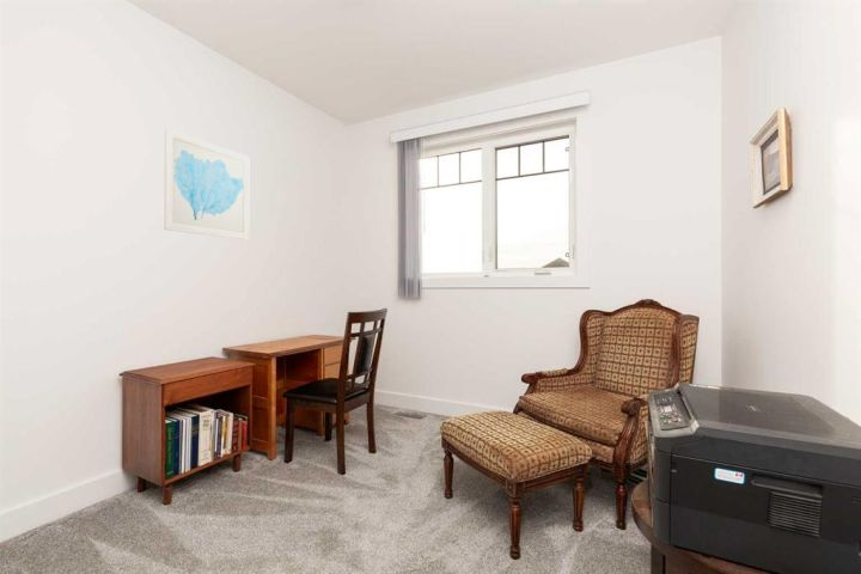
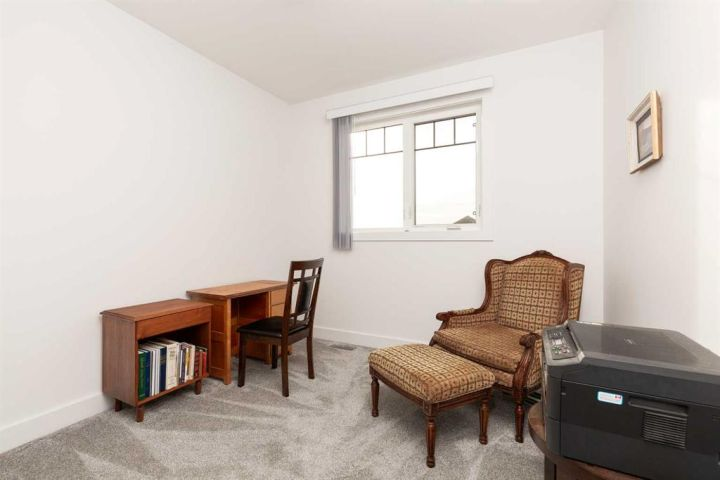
- wall art (210, 189)
